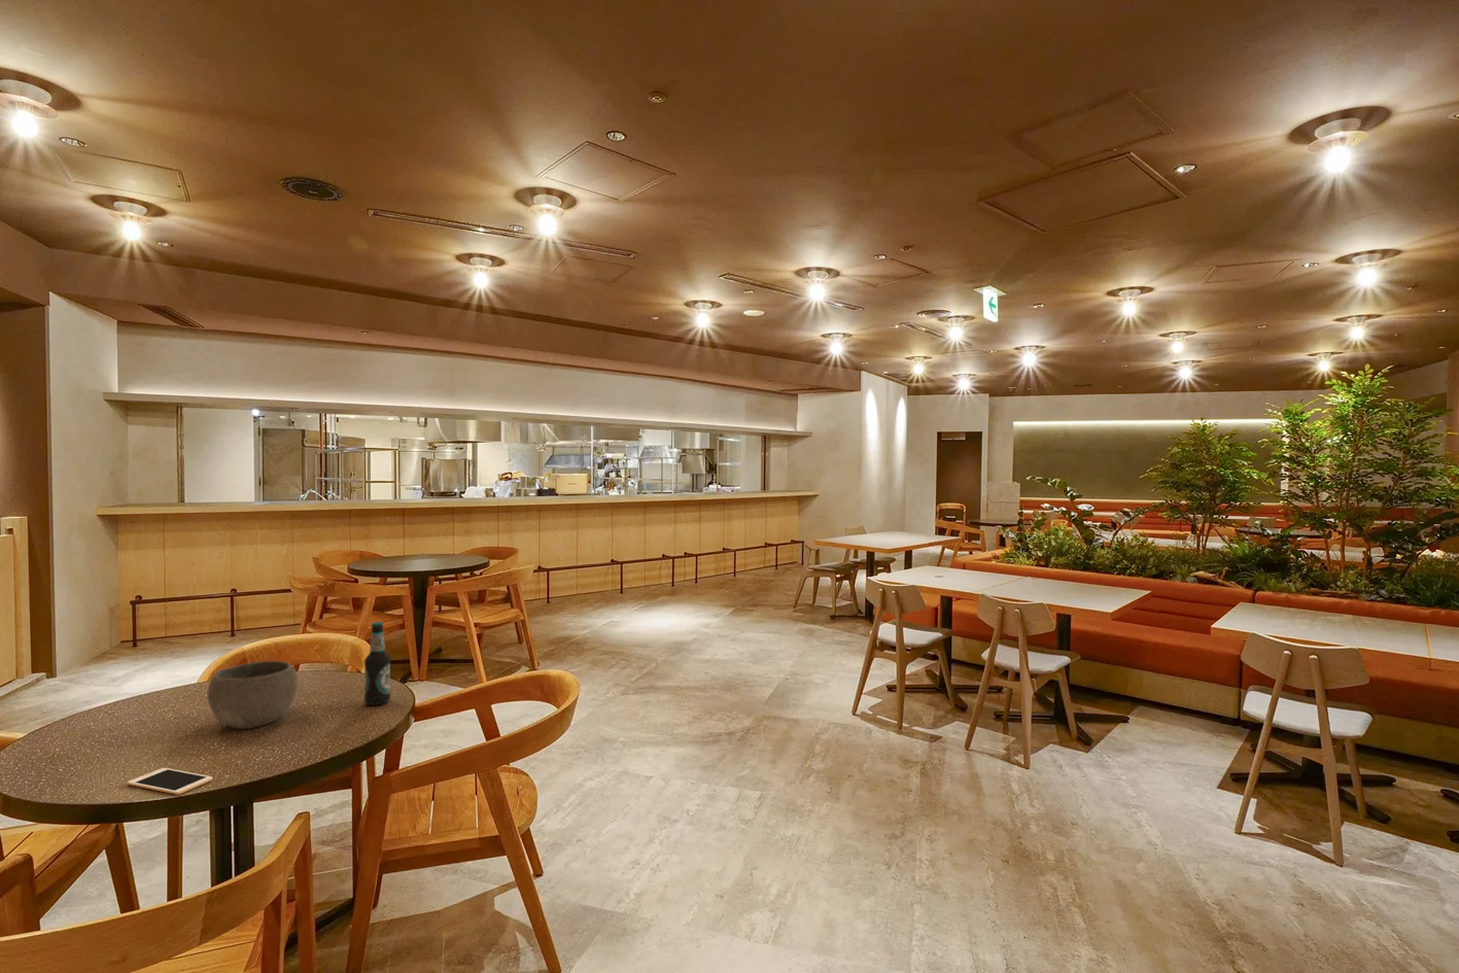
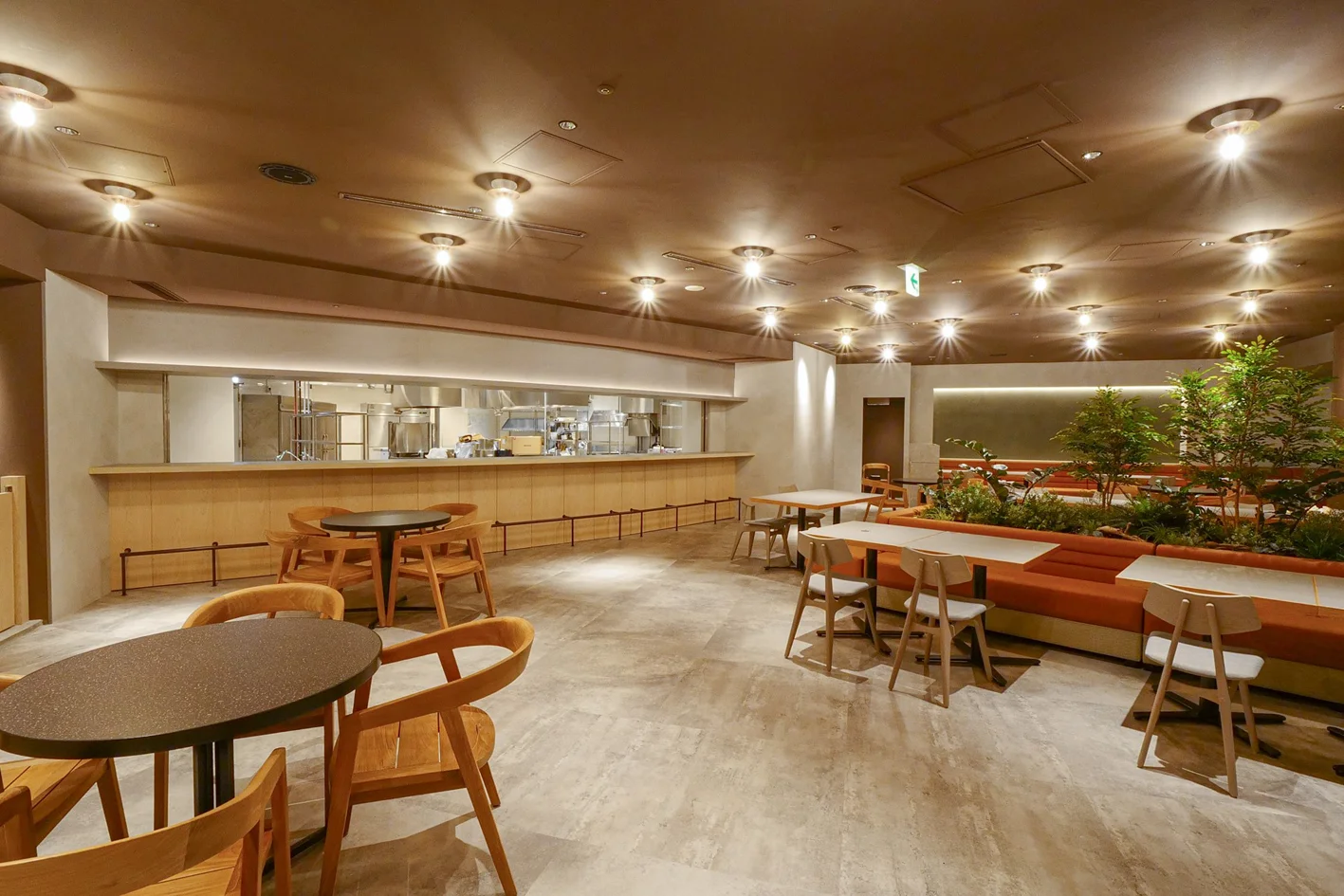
- cell phone (169, 781)
- bowl (253, 694)
- bottle (377, 662)
